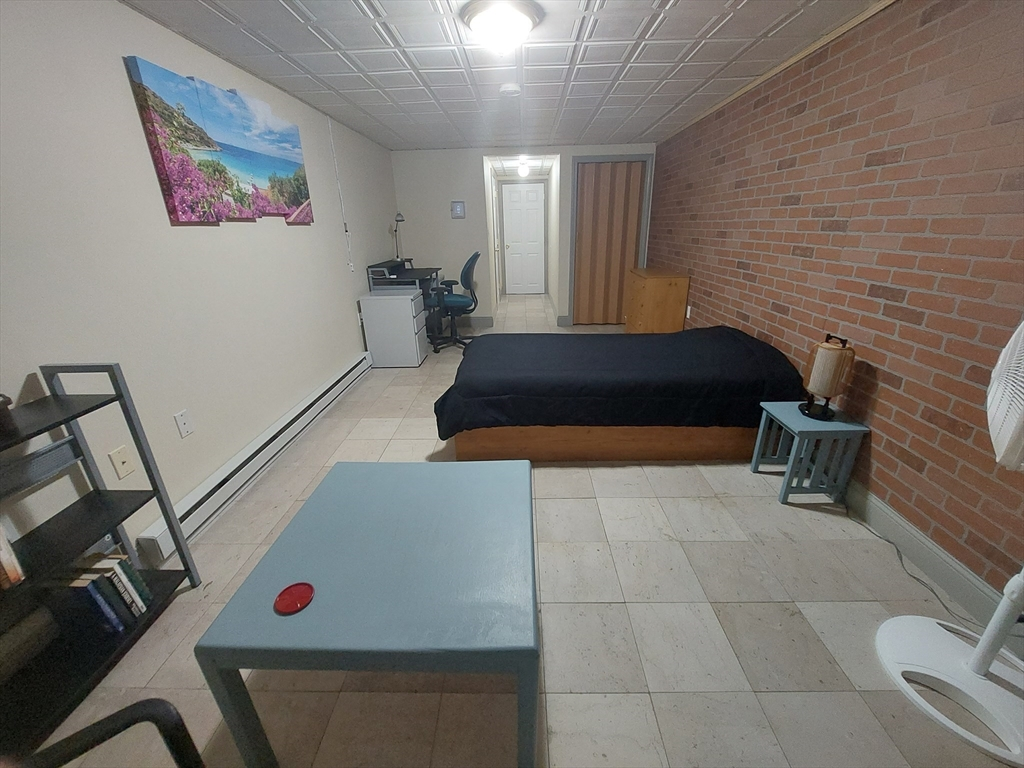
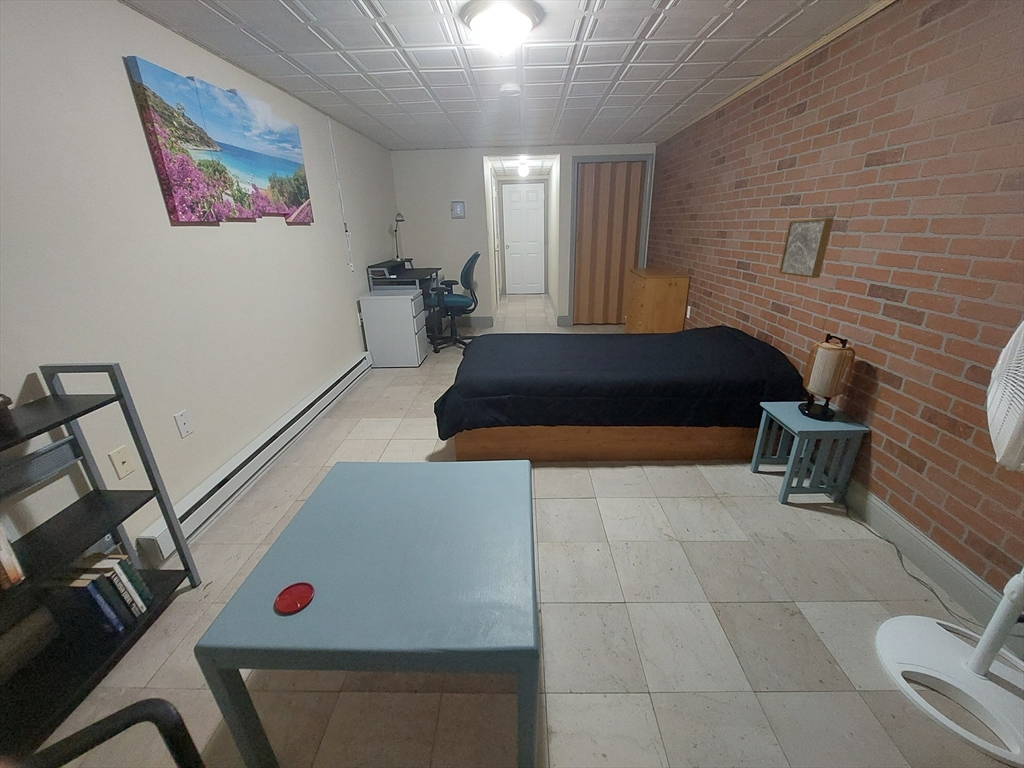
+ wall art (804, 248)
